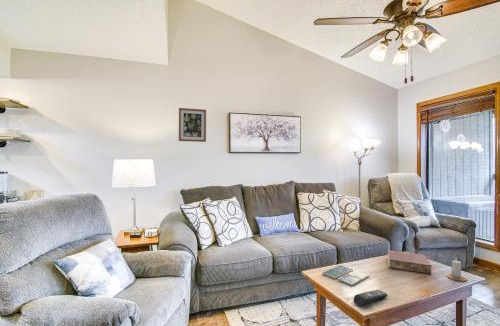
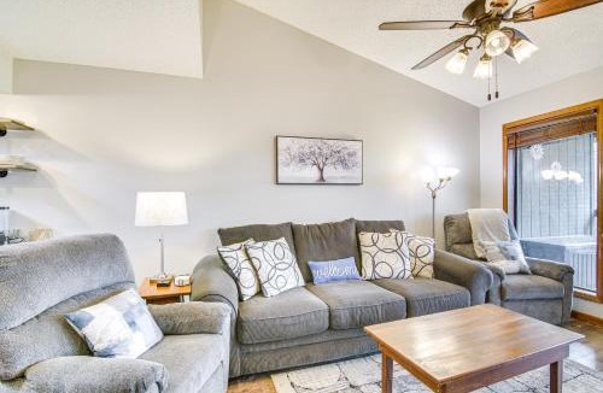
- wall art (192, 125)
- book (407, 261)
- drink coaster (345, 273)
- candle (456, 266)
- remote control (370, 296)
